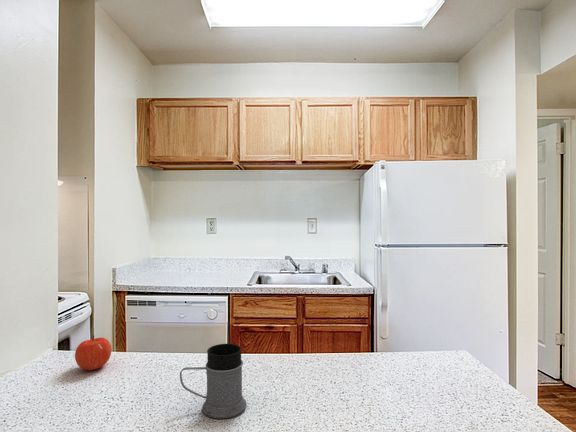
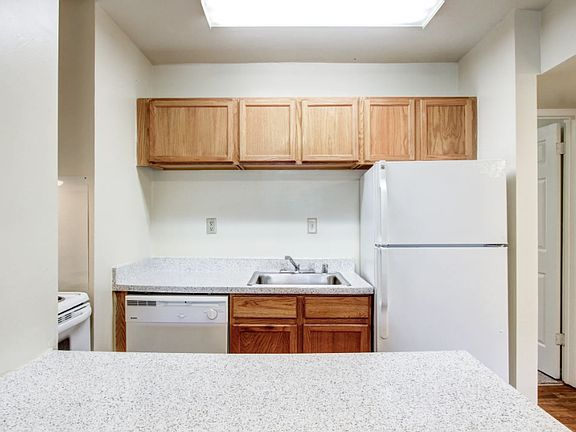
- mug (213, 378)
- apple (93, 351)
